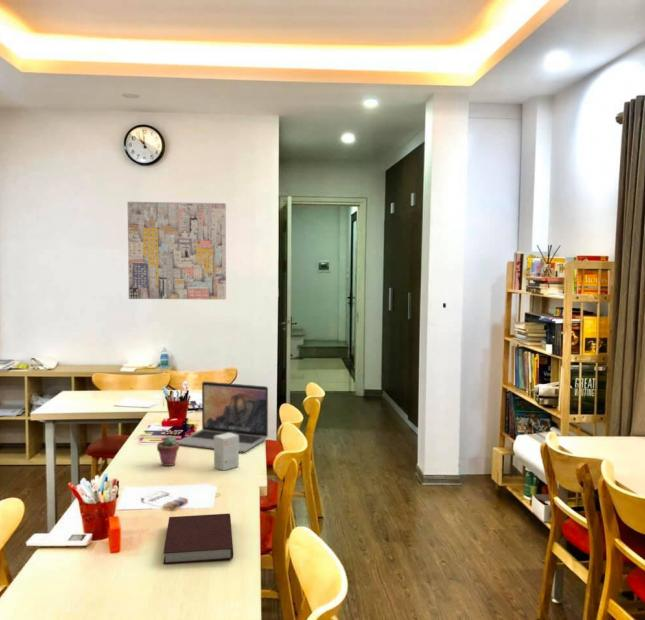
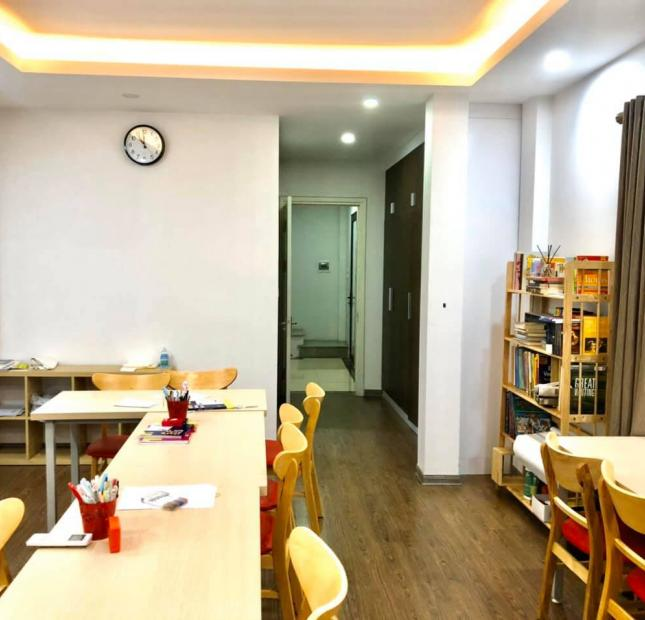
- wall art (177, 251)
- notebook (199, 536)
- small box (226, 451)
- potted succulent (168, 449)
- laptop (222, 415)
